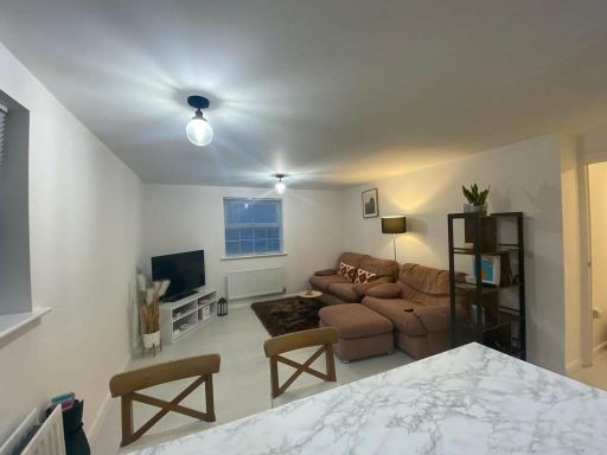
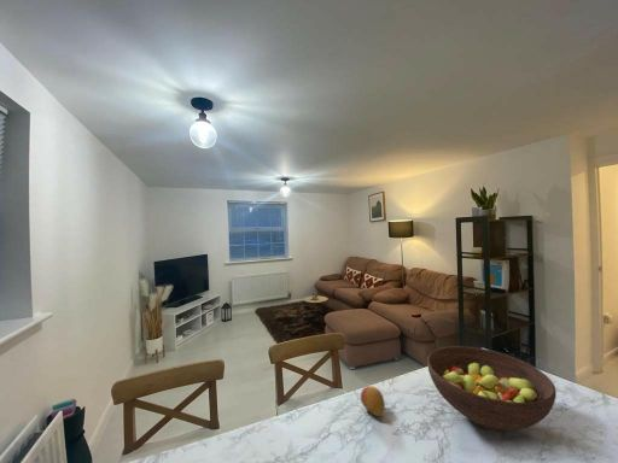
+ fruit bowl (484, 392)
+ fruit (373, 399)
